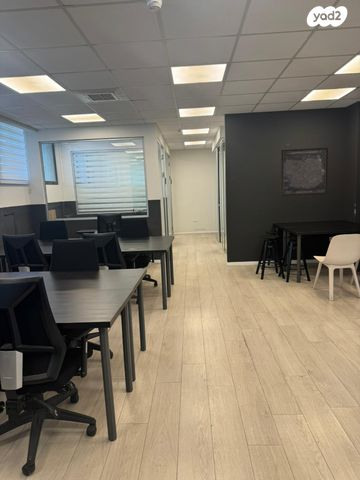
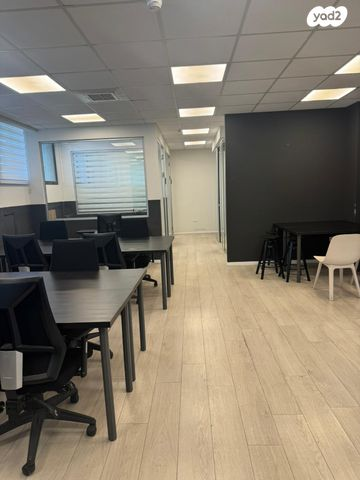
- wall art (304, 172)
